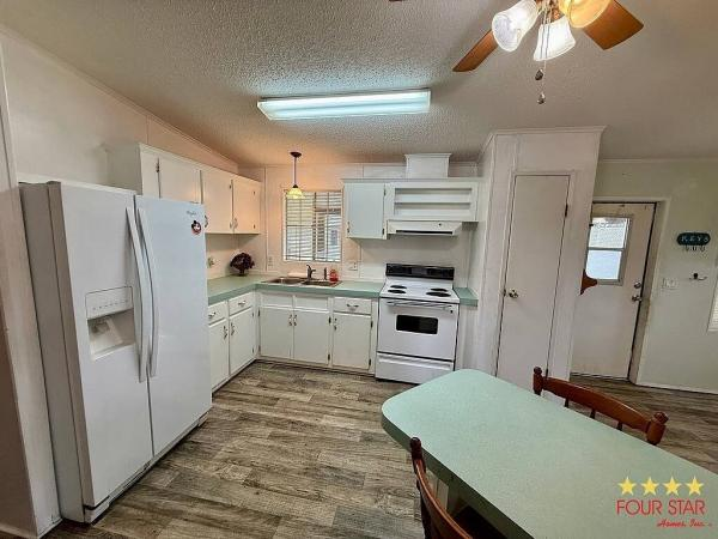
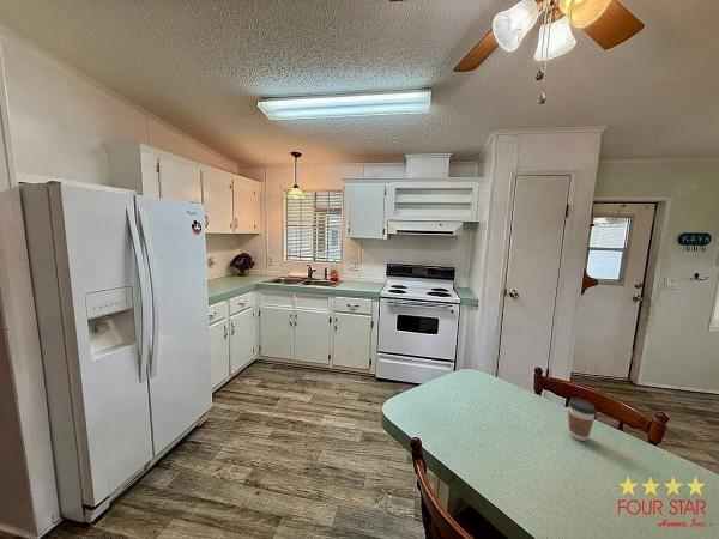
+ coffee cup (580, 419)
